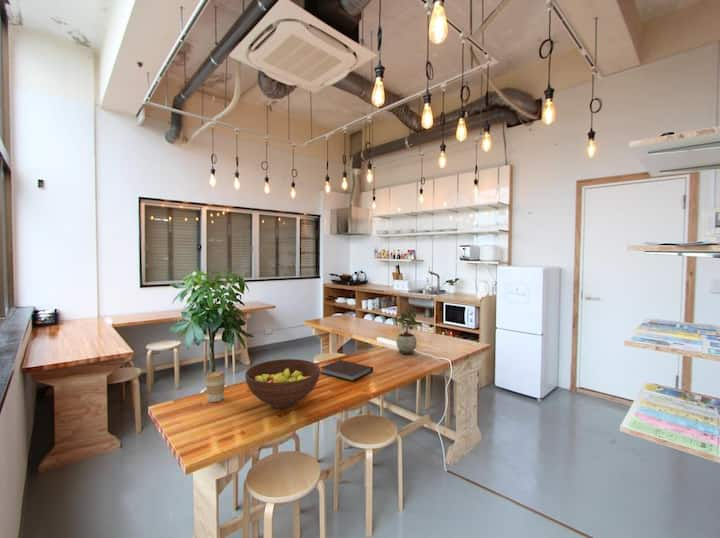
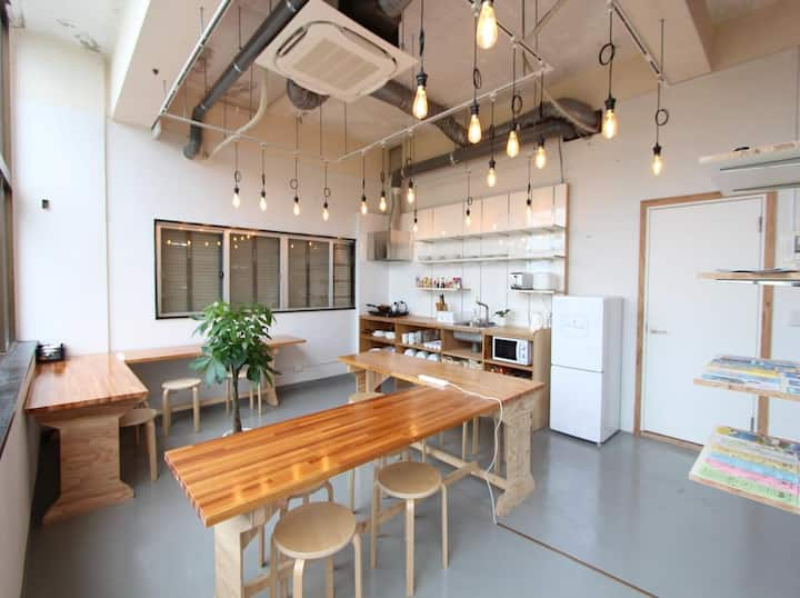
- coffee cup (215, 385)
- fruit bowl (283, 386)
- potted plant (404, 327)
- notebook (346, 369)
